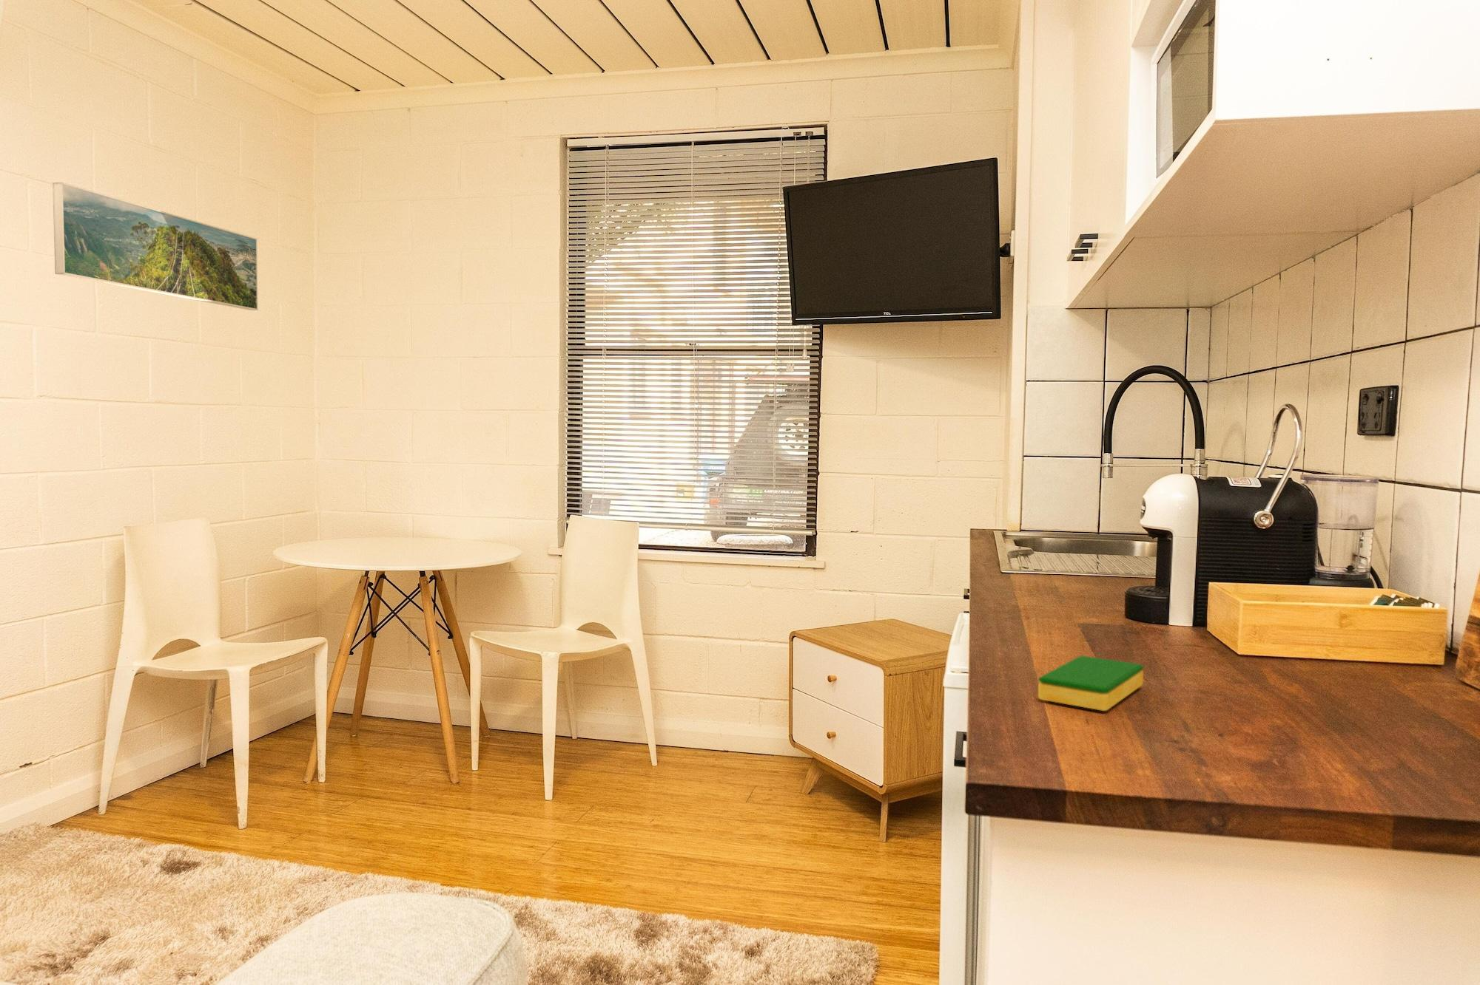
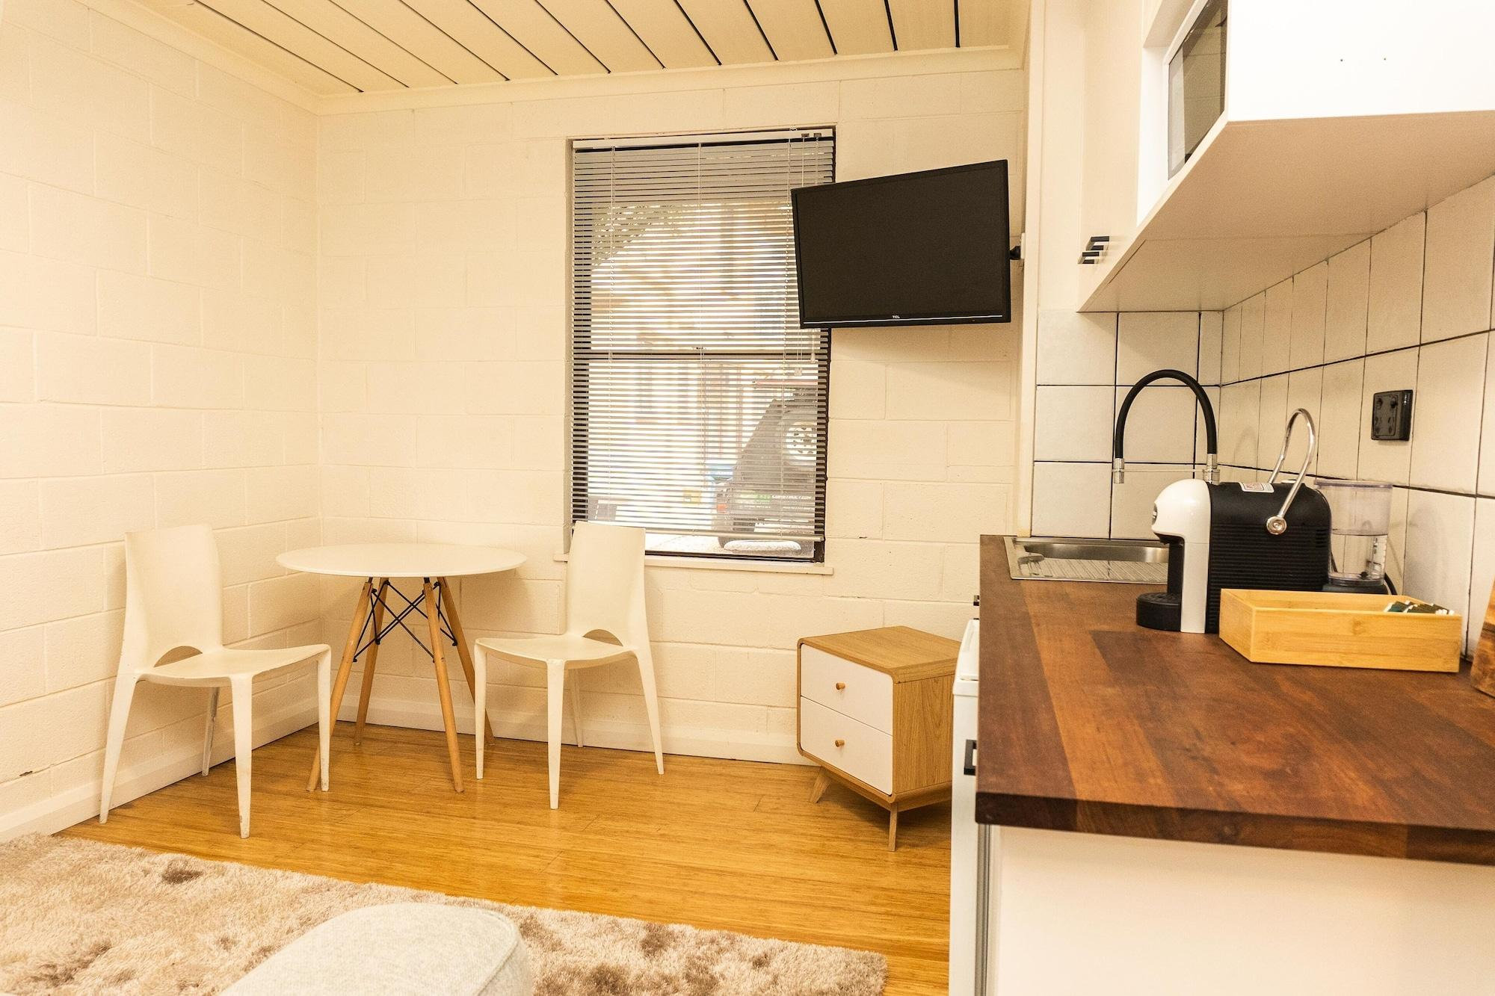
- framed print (167, 254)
- dish sponge (1093, 682)
